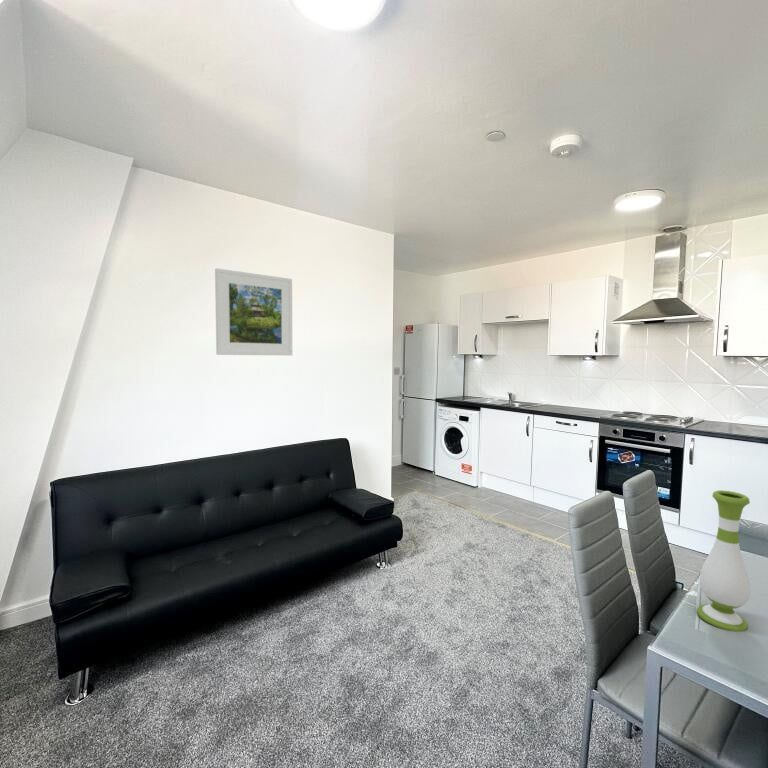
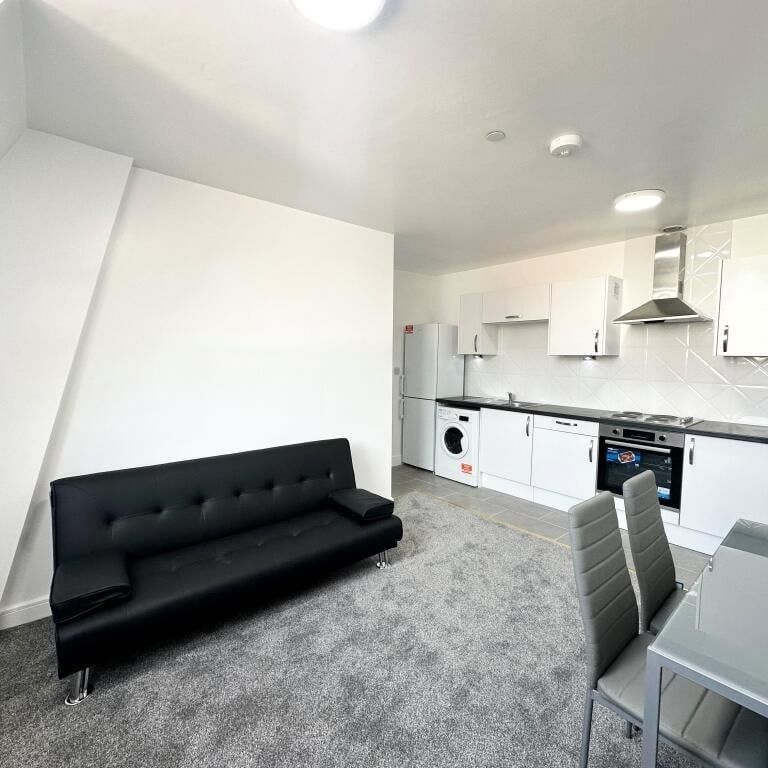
- vase (726, 557)
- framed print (256, 314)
